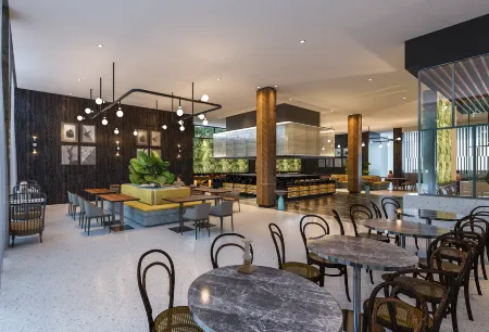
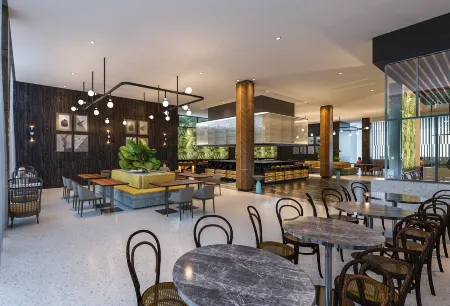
- candle holder (247, 254)
